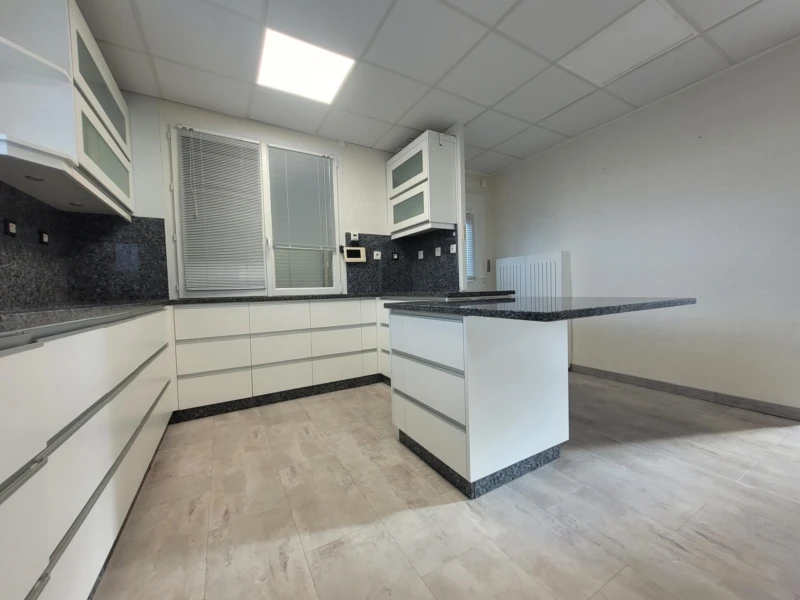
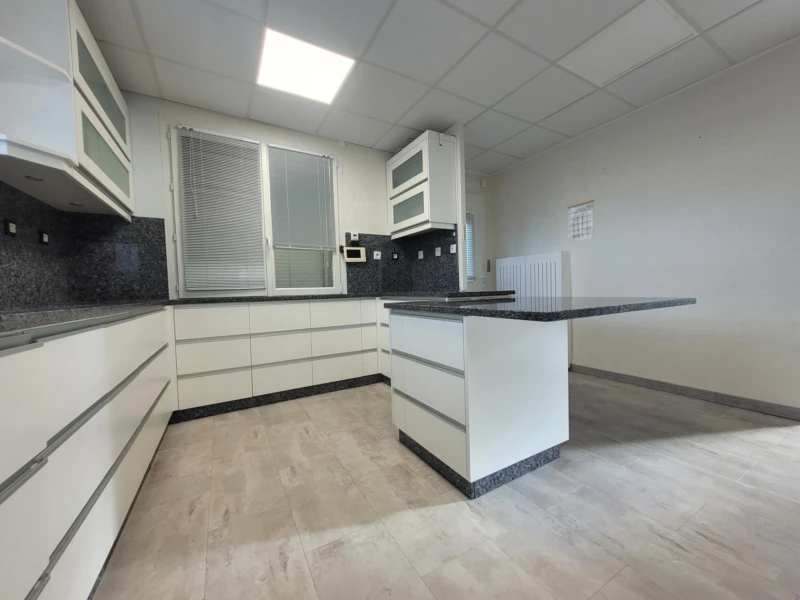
+ calendar (580, 217)
